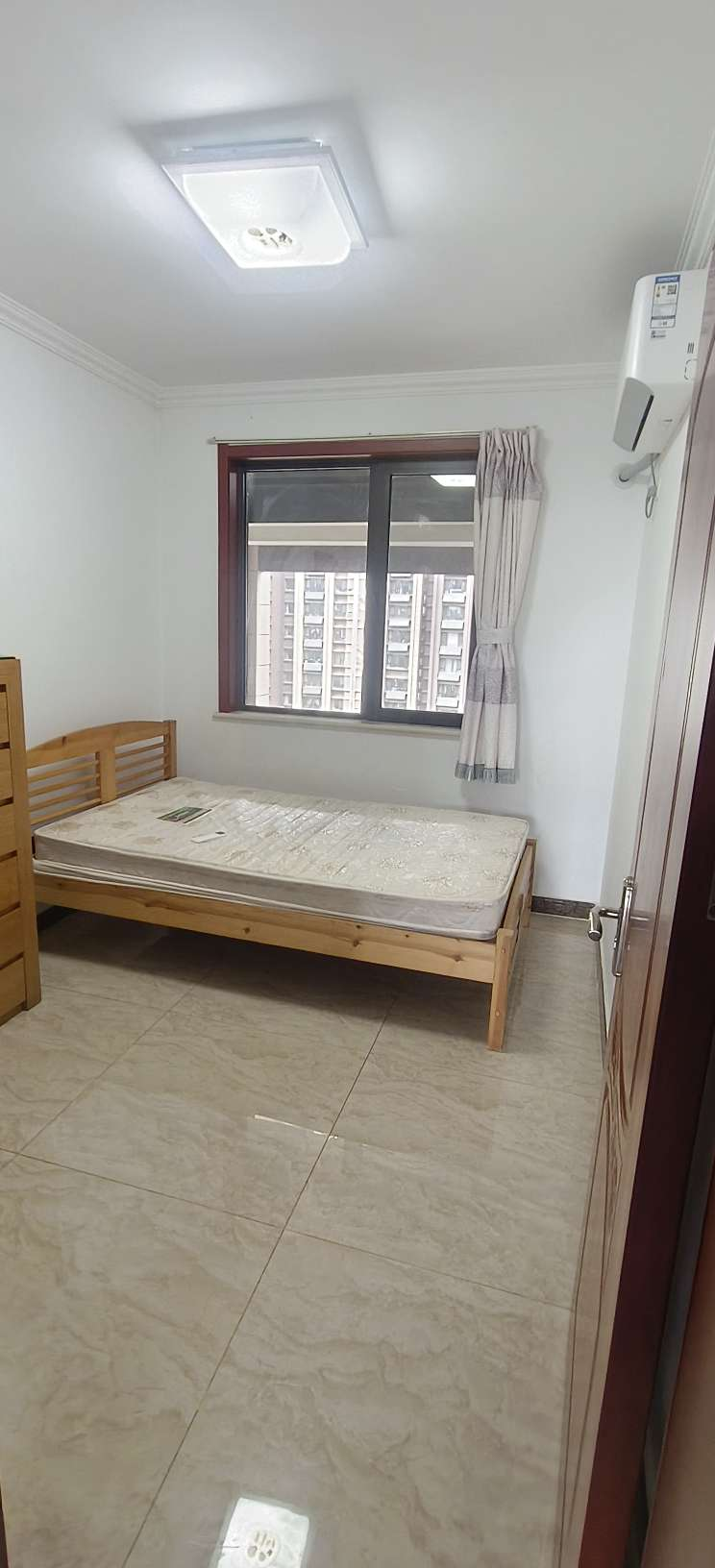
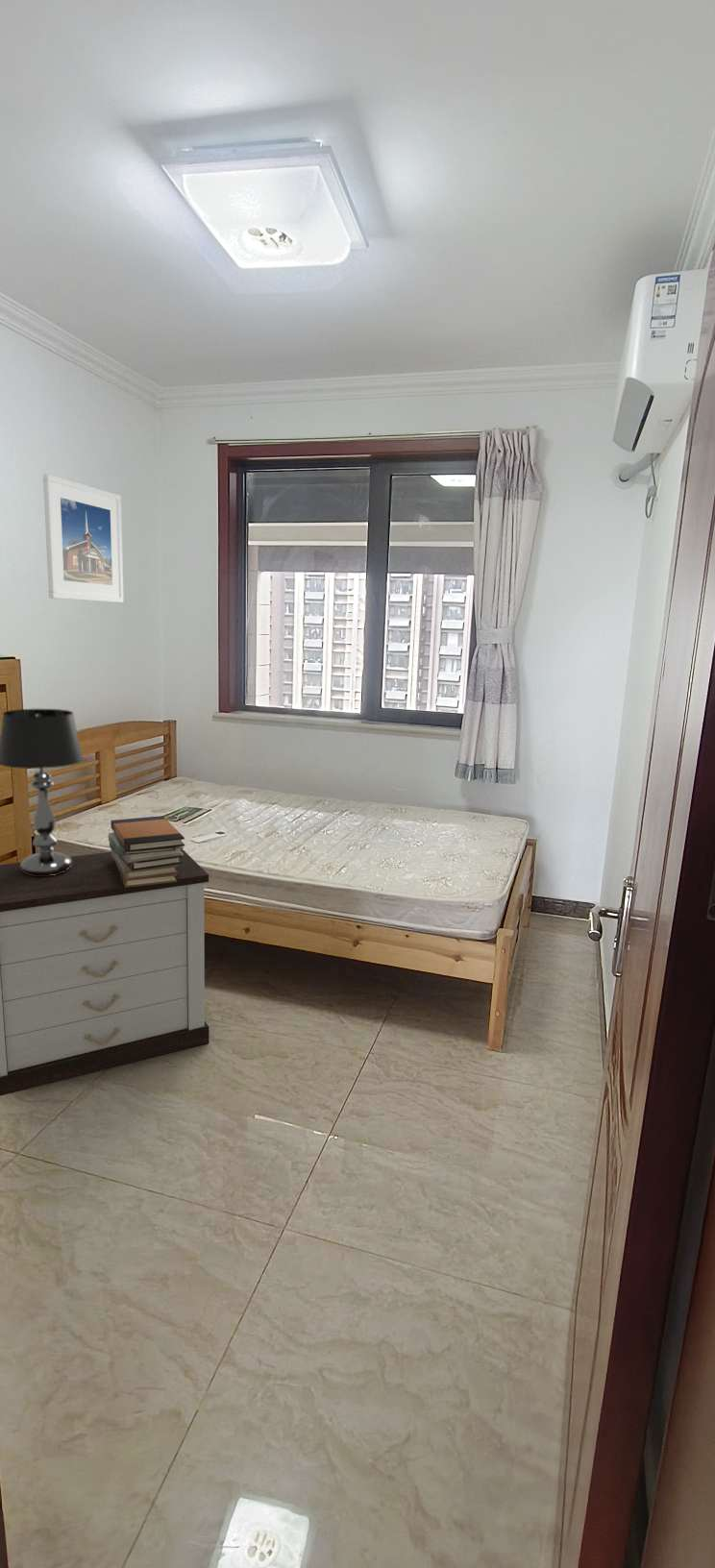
+ table lamp (42, 793)
+ book stack (145, 848)
+ nightstand (91, 959)
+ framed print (86, 544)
